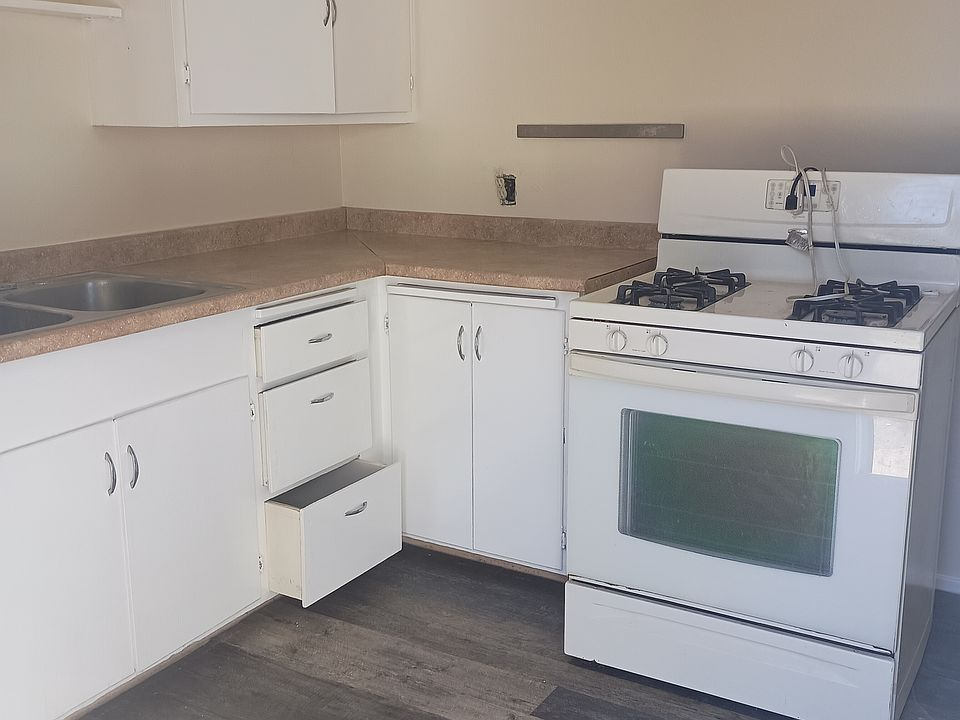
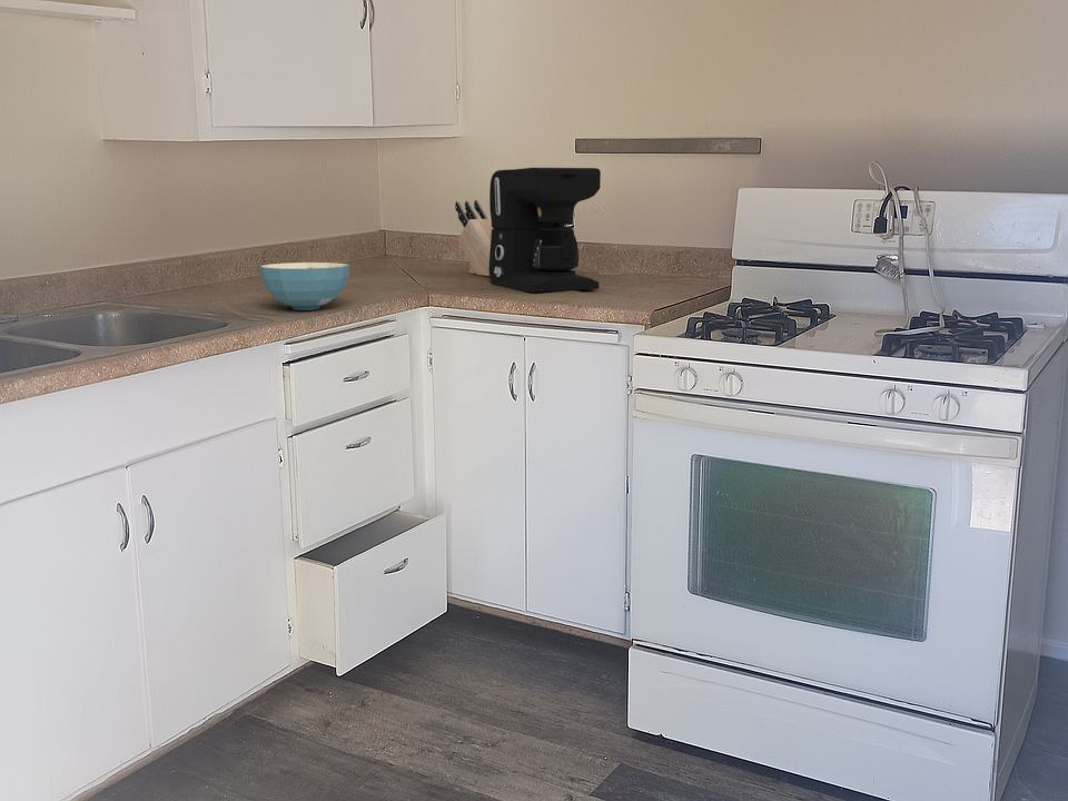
+ coffee maker (544, 228)
+ cereal bowl (305, 287)
+ knife block (487, 237)
